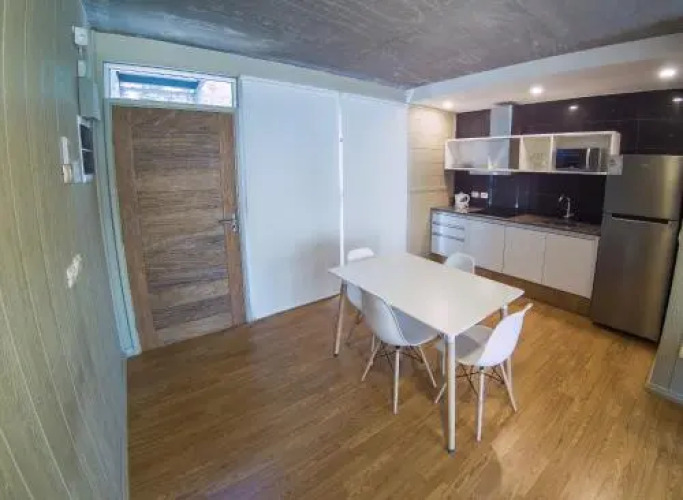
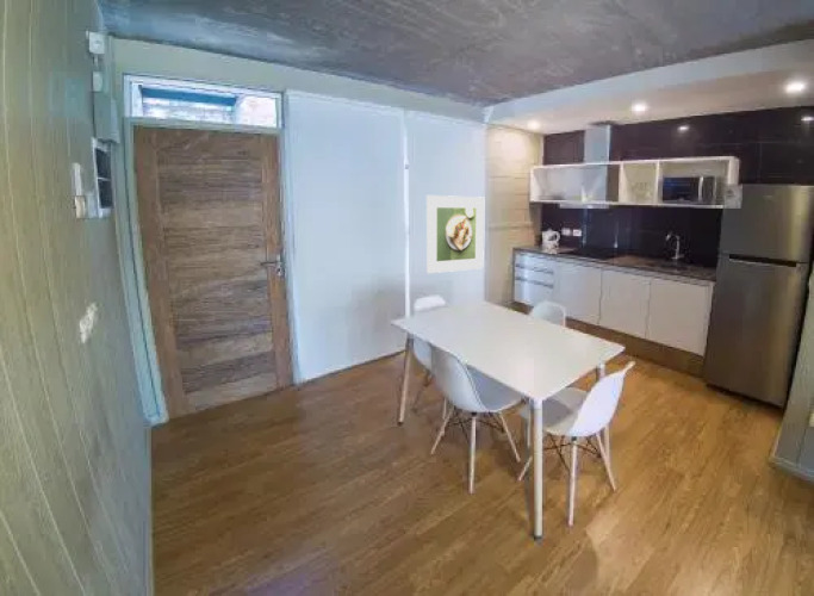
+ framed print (456, 234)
